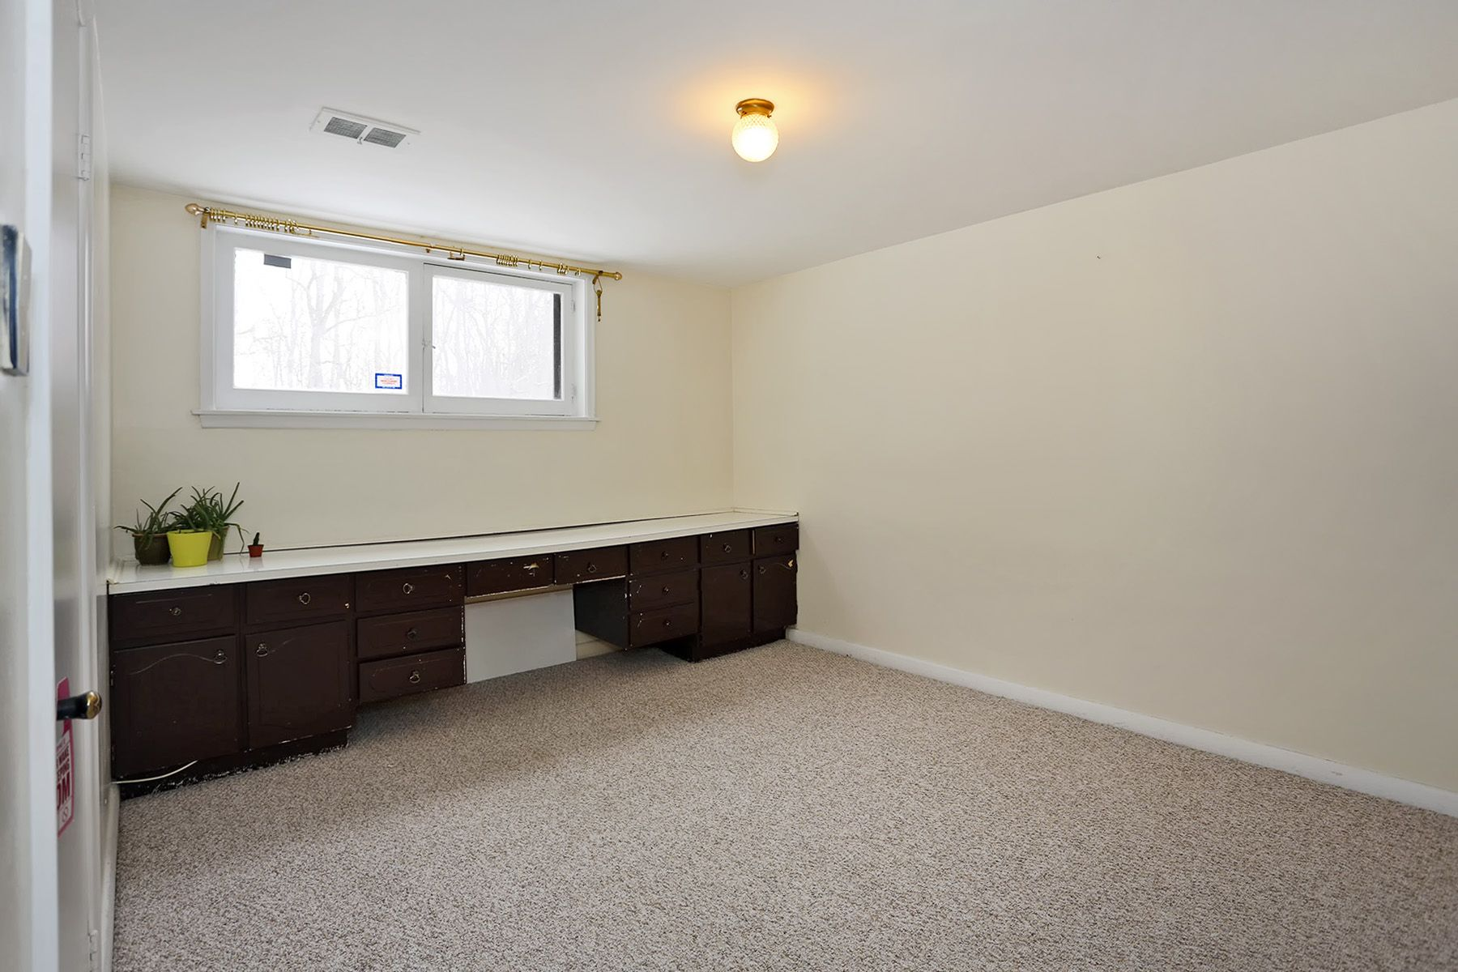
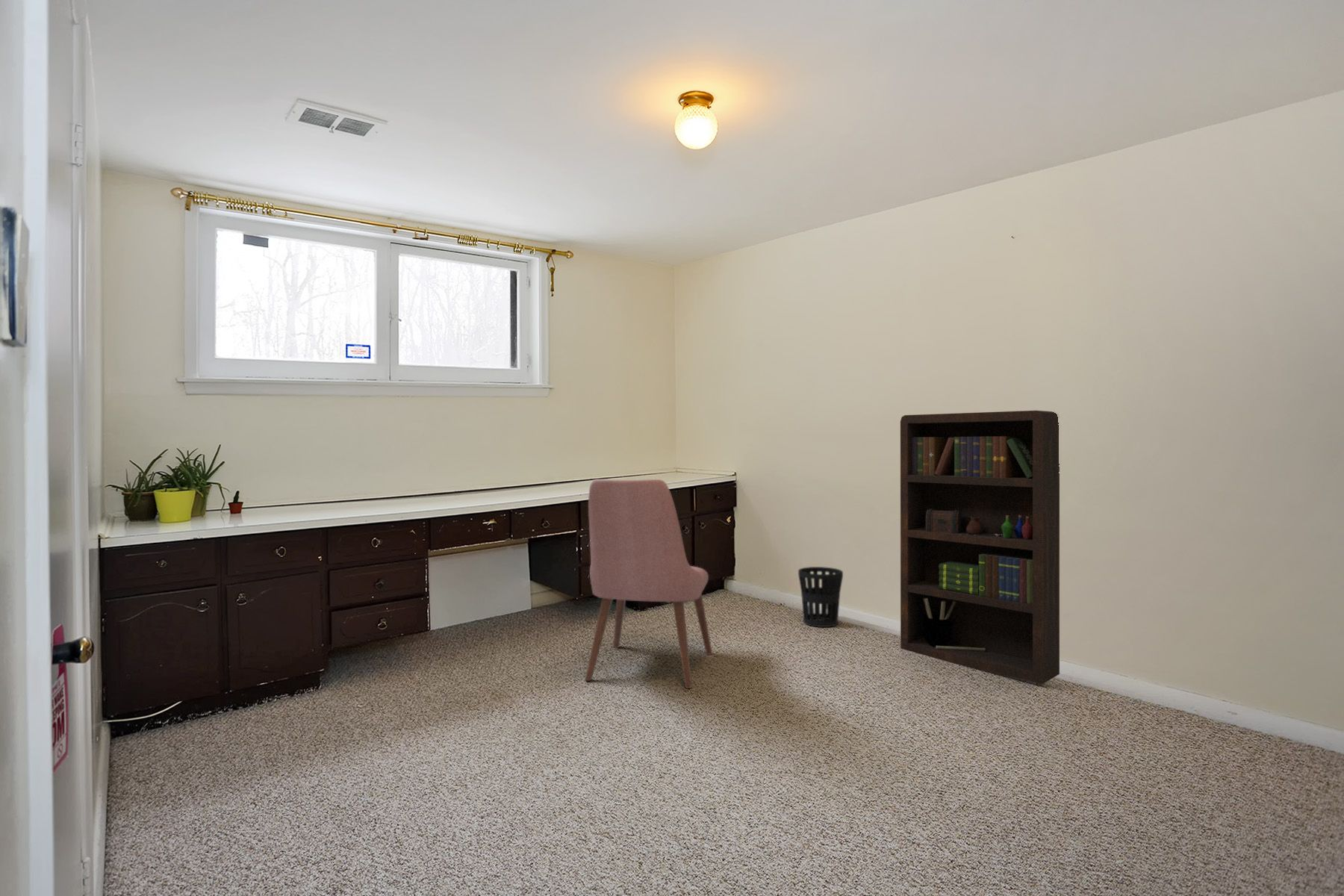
+ chair (644, 575)
+ bookcase (975, 537)
+ wastebasket (820, 597)
